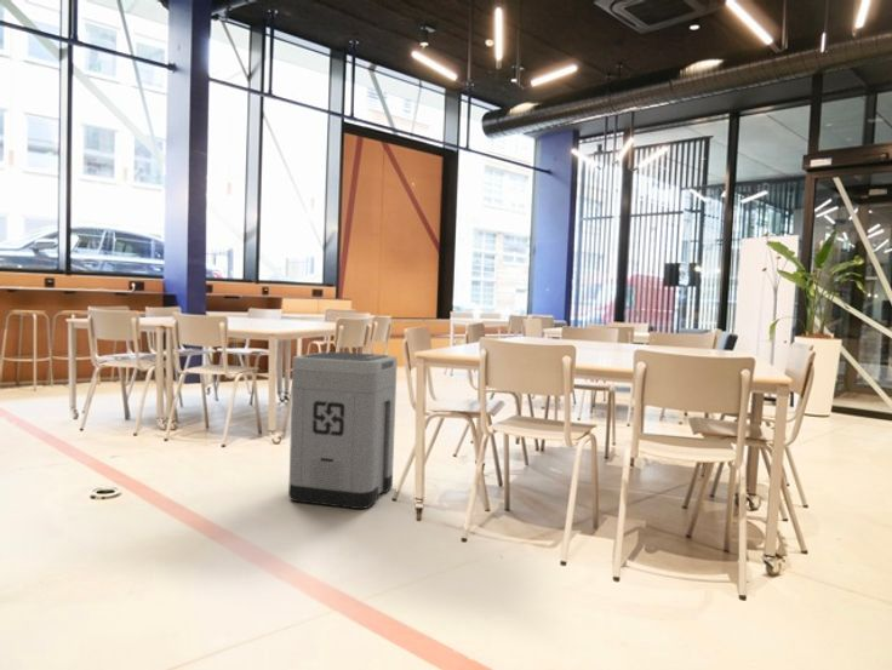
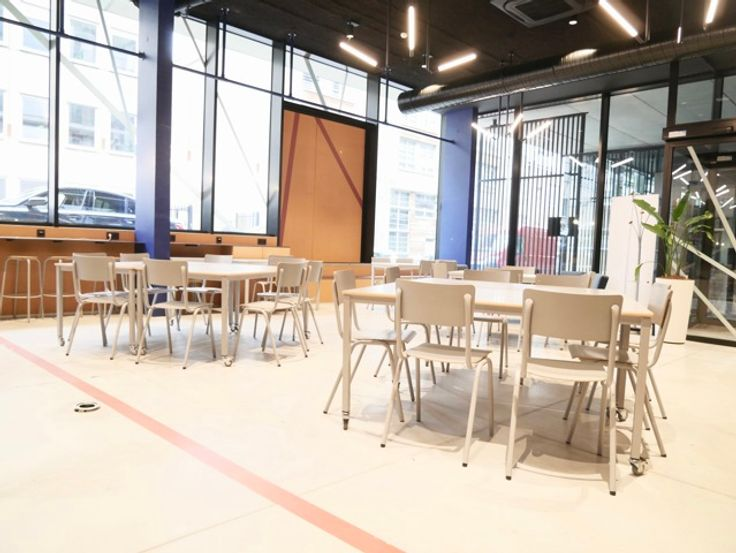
- trash can (344, 424)
